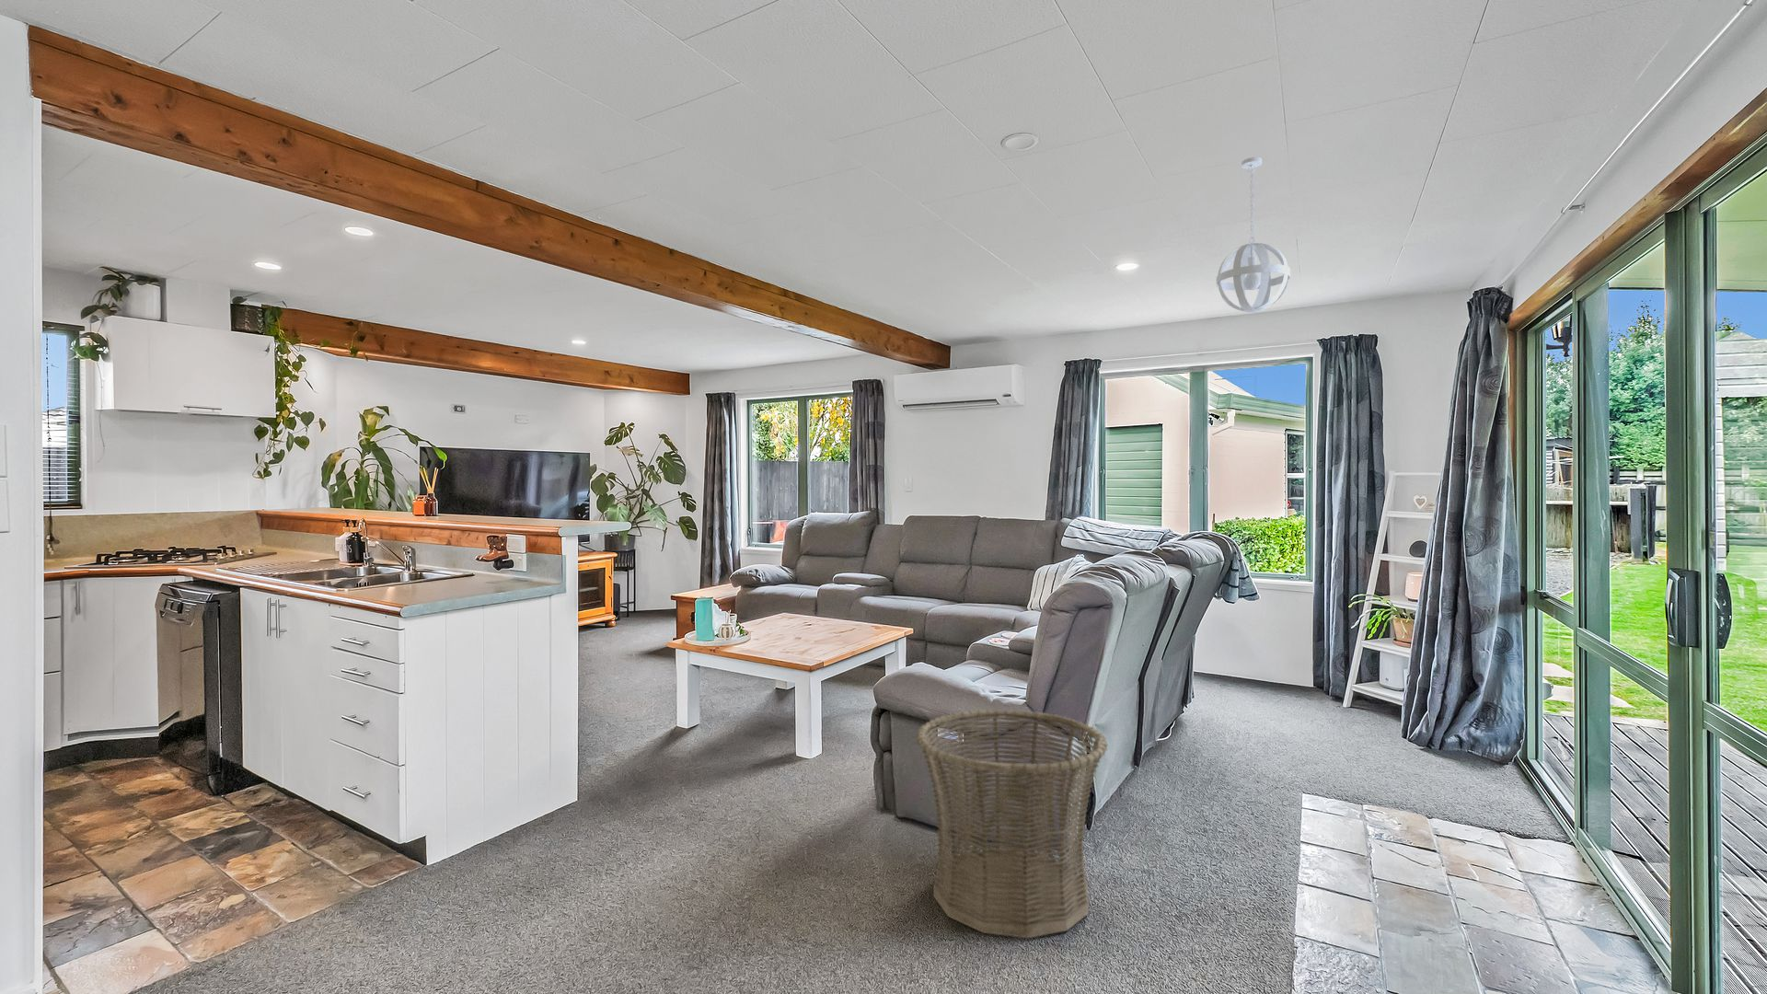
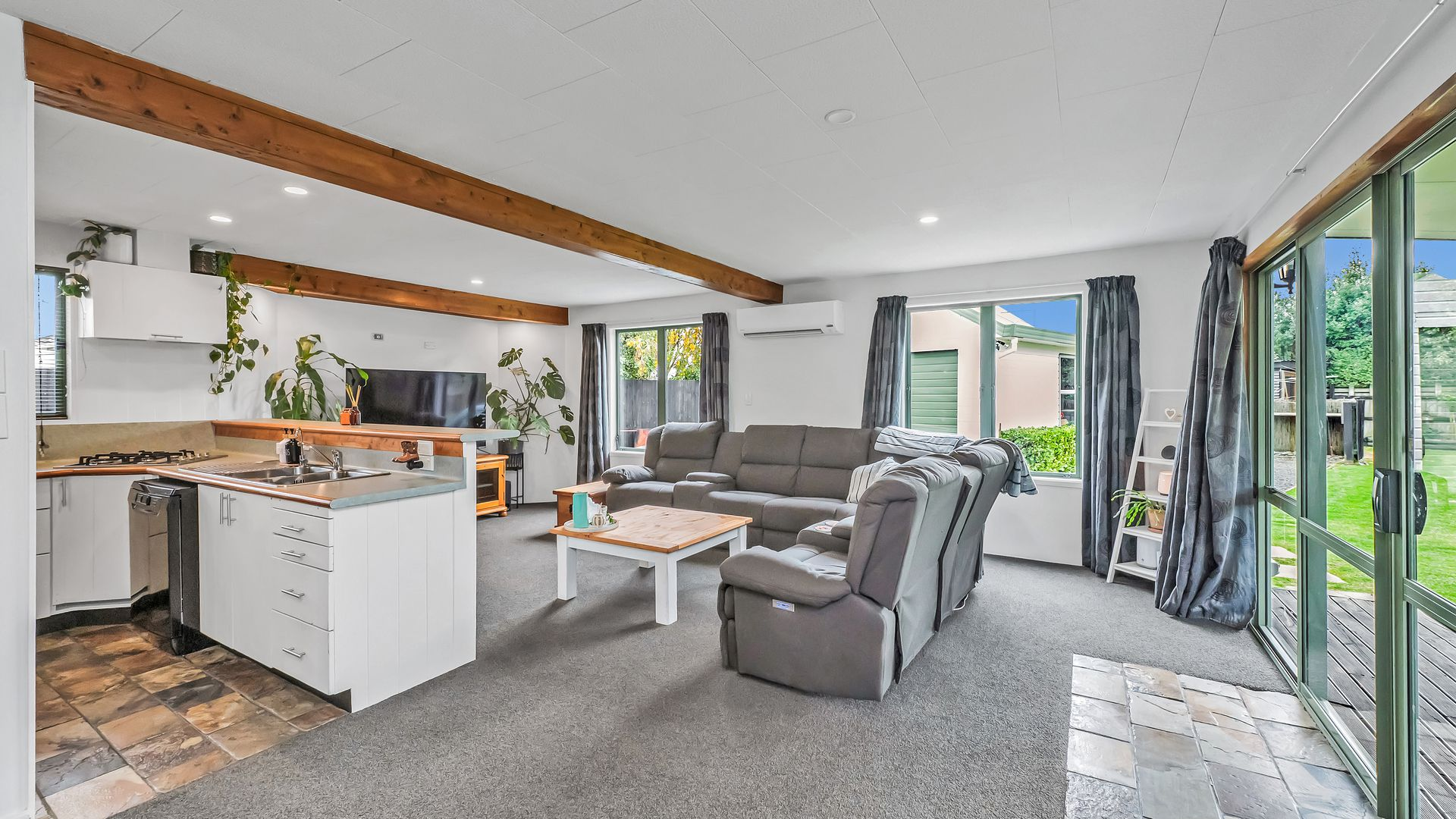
- basket (1010, 813)
- pendant light (1252, 235)
